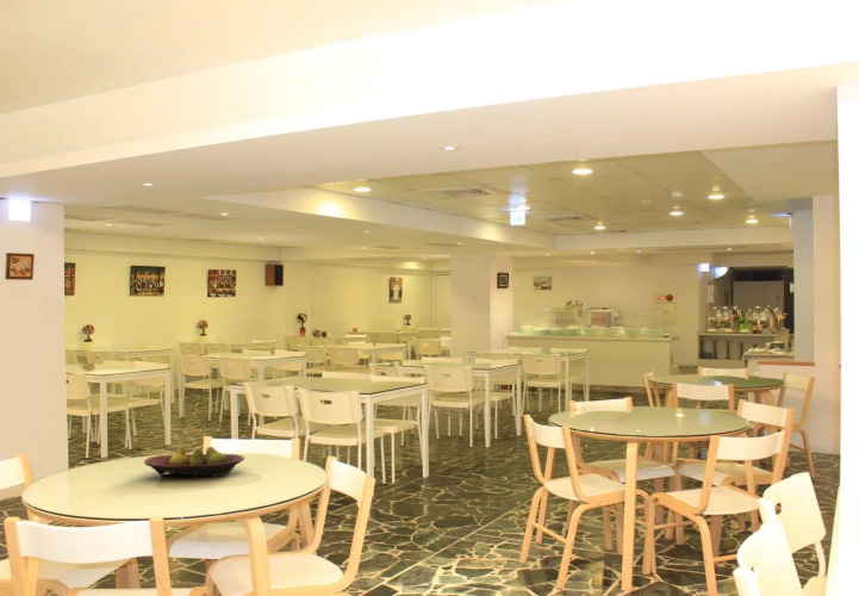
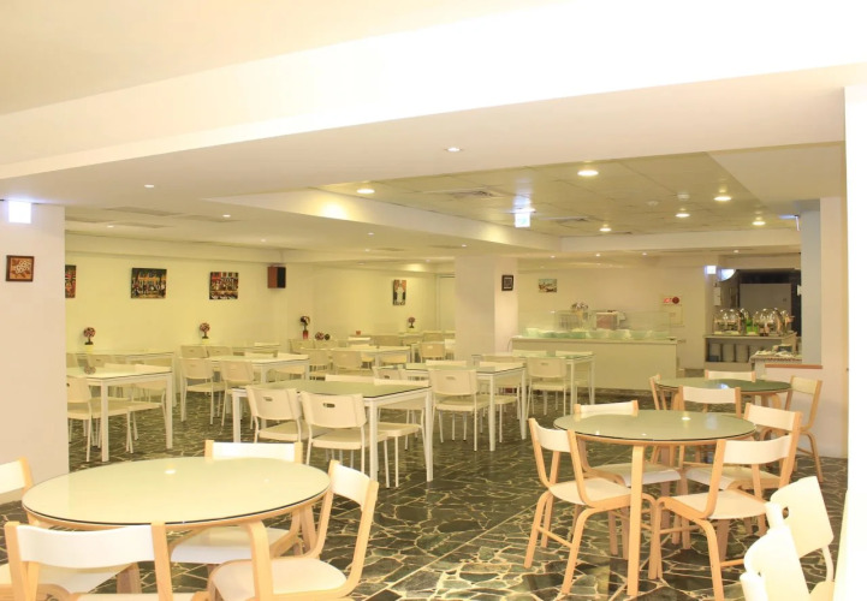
- fruit bowl (194, 460)
